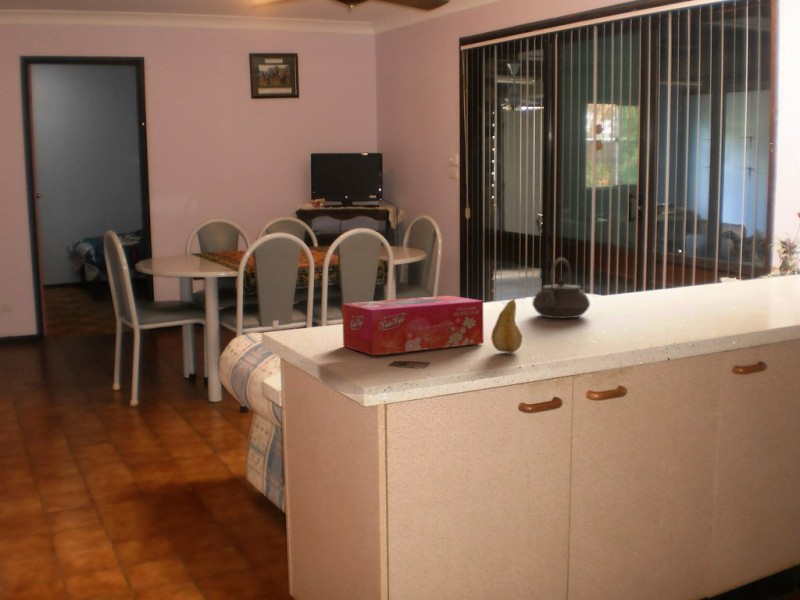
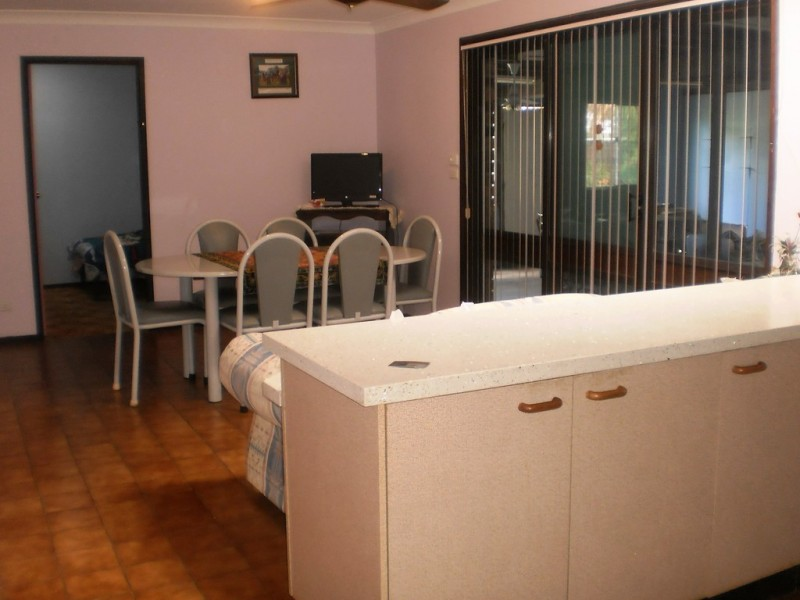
- tissue box (413, 323)
- teapot (559, 287)
- fruit (506, 325)
